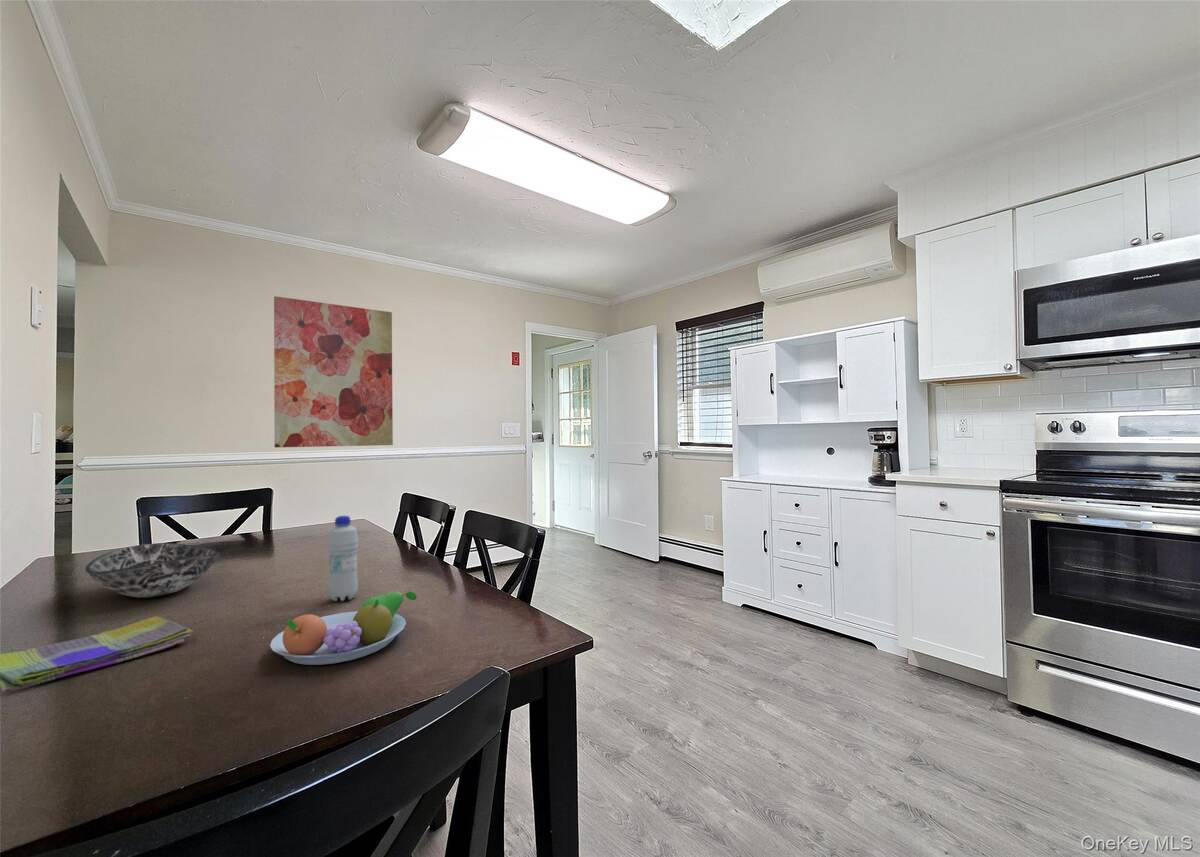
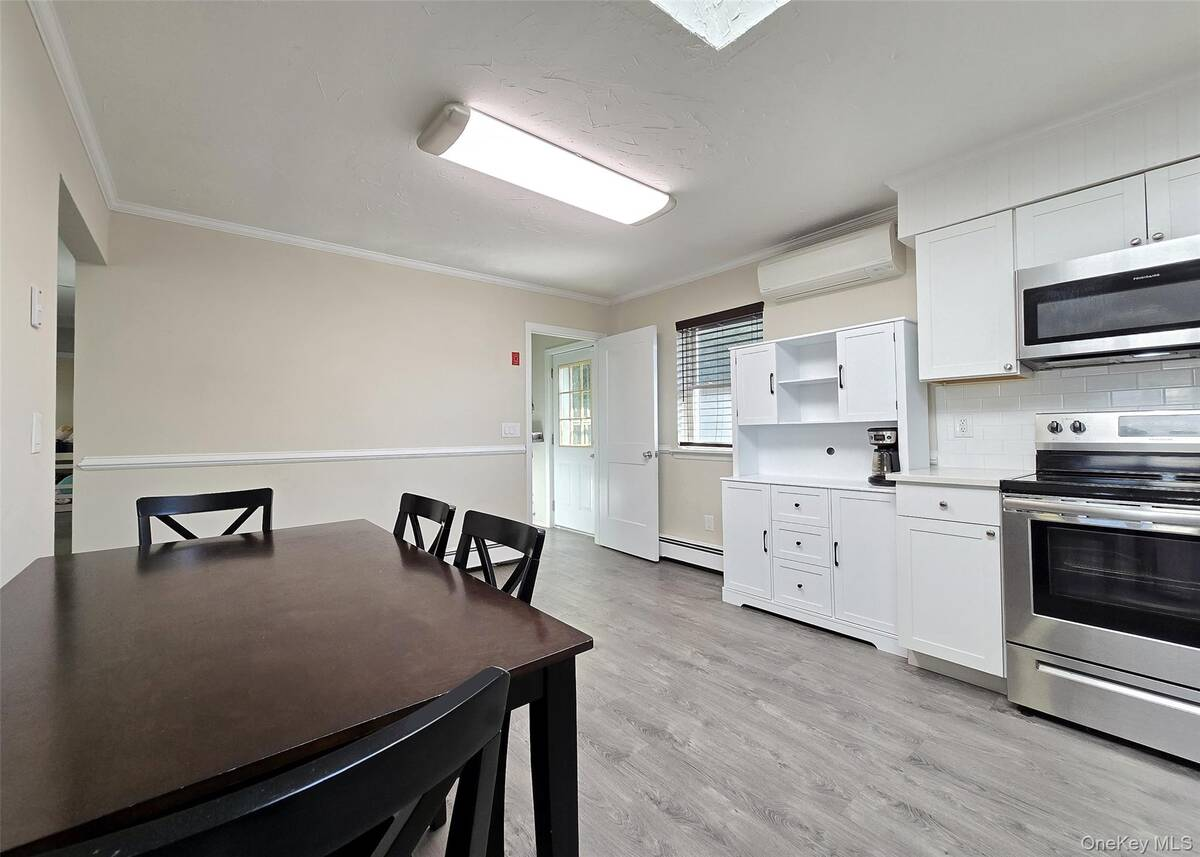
- fruit bowl (347, 618)
- bowl (156, 571)
- wall art (336, 375)
- bottle (343, 556)
- dish towel (95, 647)
